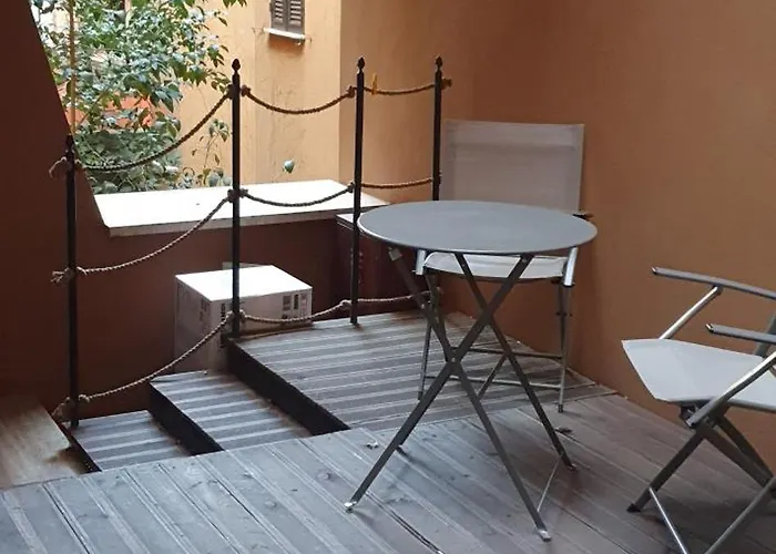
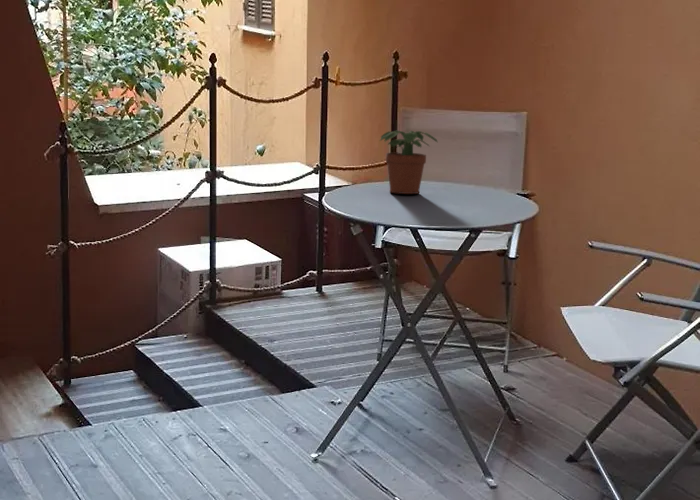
+ potted plant (405, 161)
